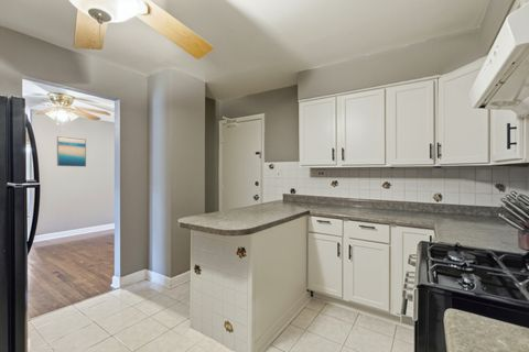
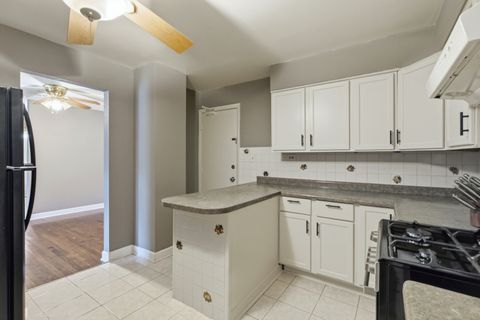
- wall art (72, 152)
